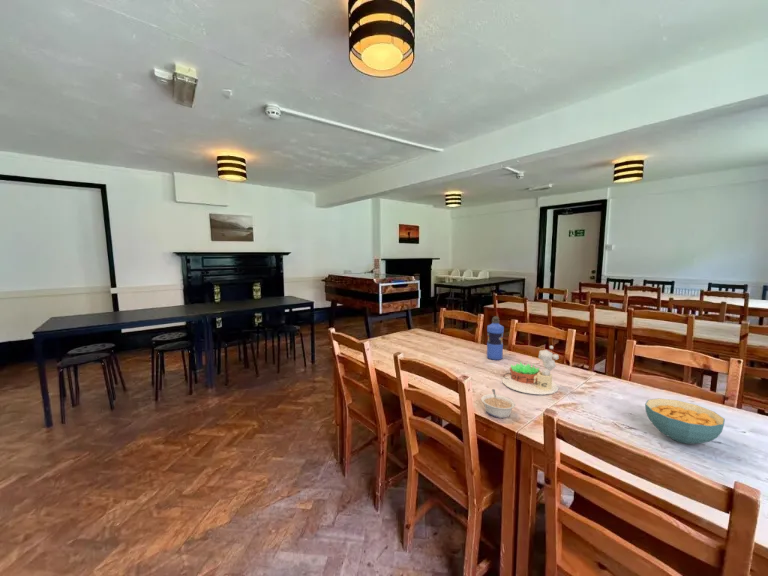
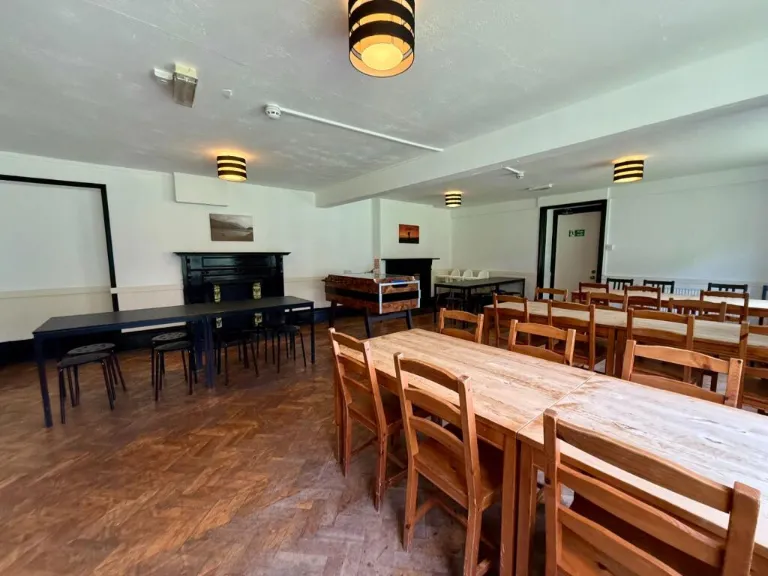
- succulent plant (528, 363)
- legume (496, 405)
- cereal bowl (681, 424)
- water bottle (495, 337)
